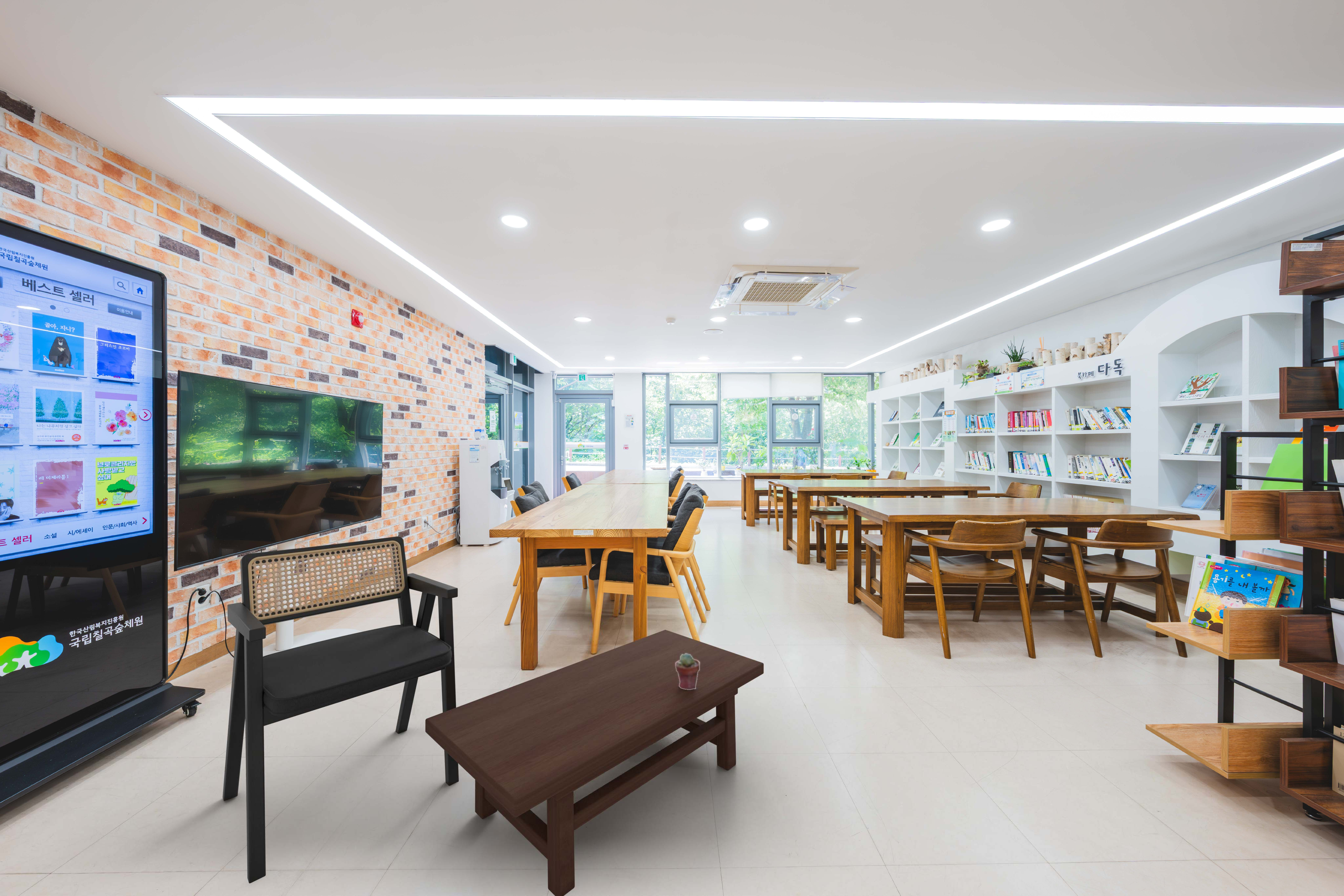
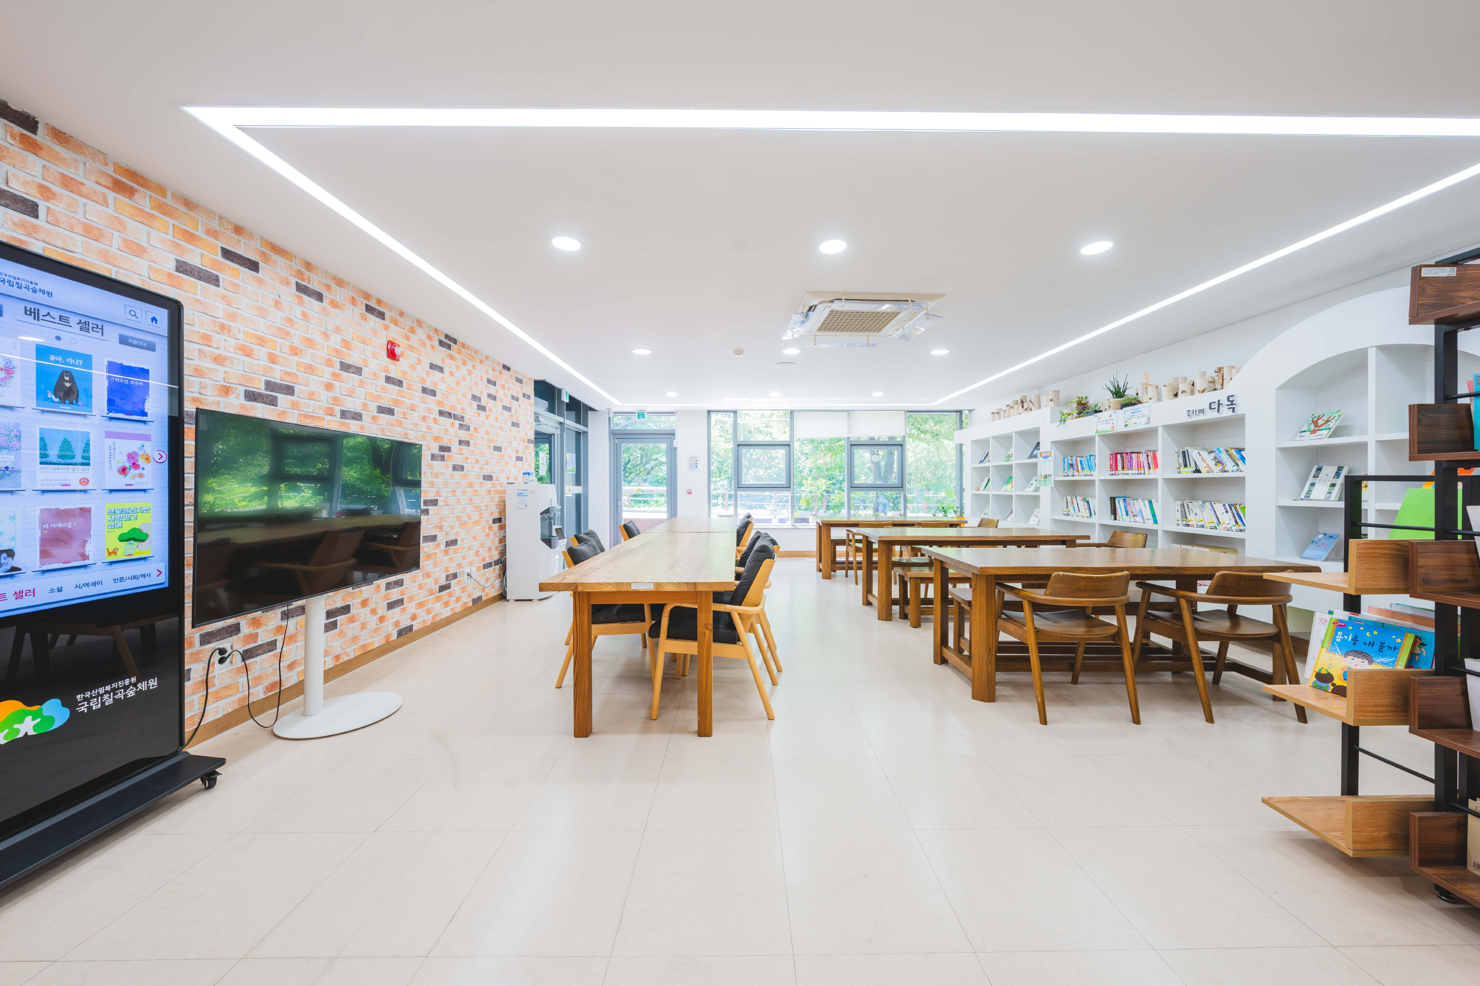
- armchair (344, 670)
- coffee table (614, 737)
- potted succulent (687, 669)
